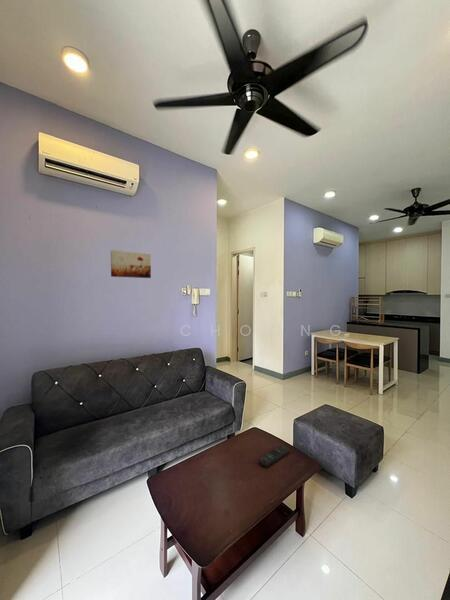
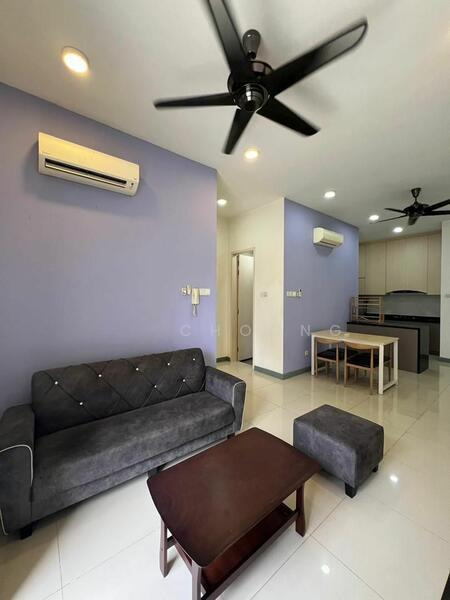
- remote control (274, 454)
- wall art (131, 264)
